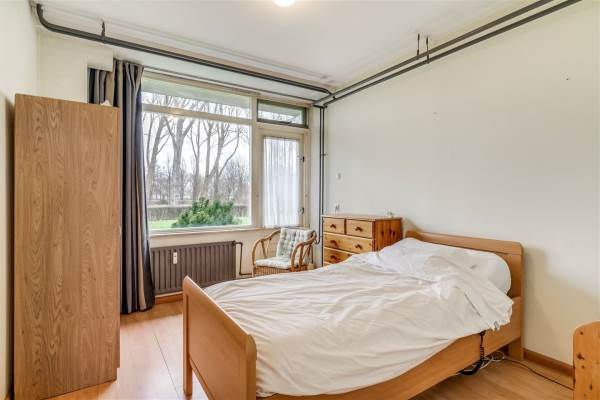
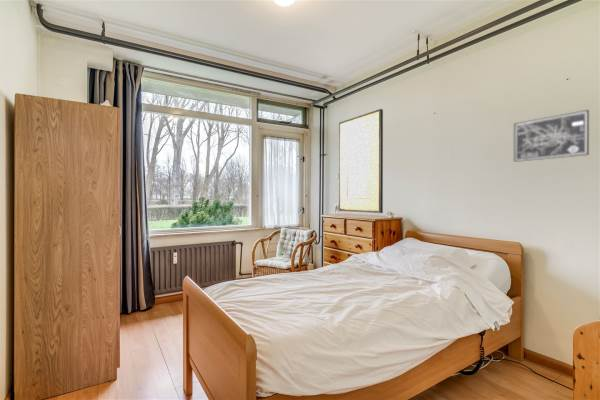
+ home mirror (359, 164)
+ wall art (548, 137)
